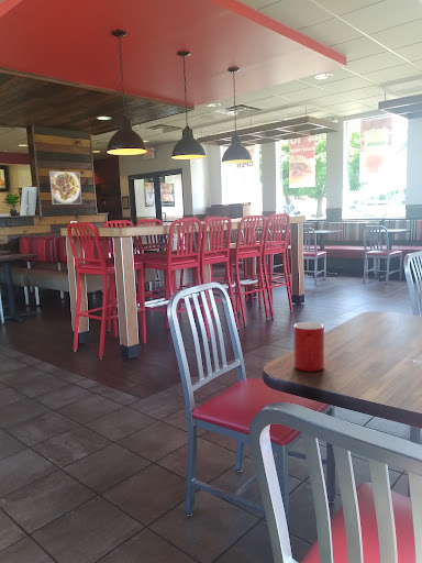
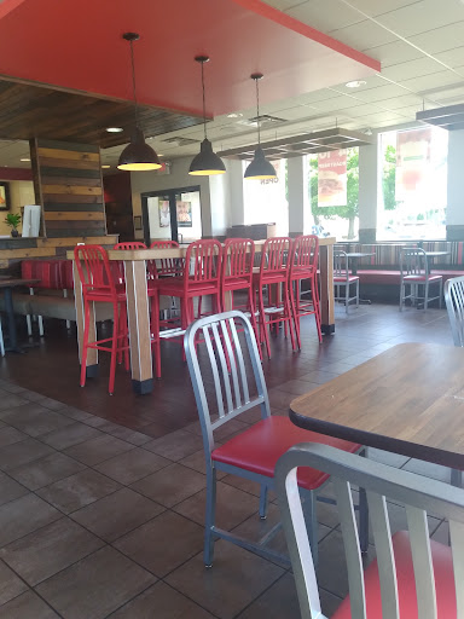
- cup (307, 347)
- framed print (66, 188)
